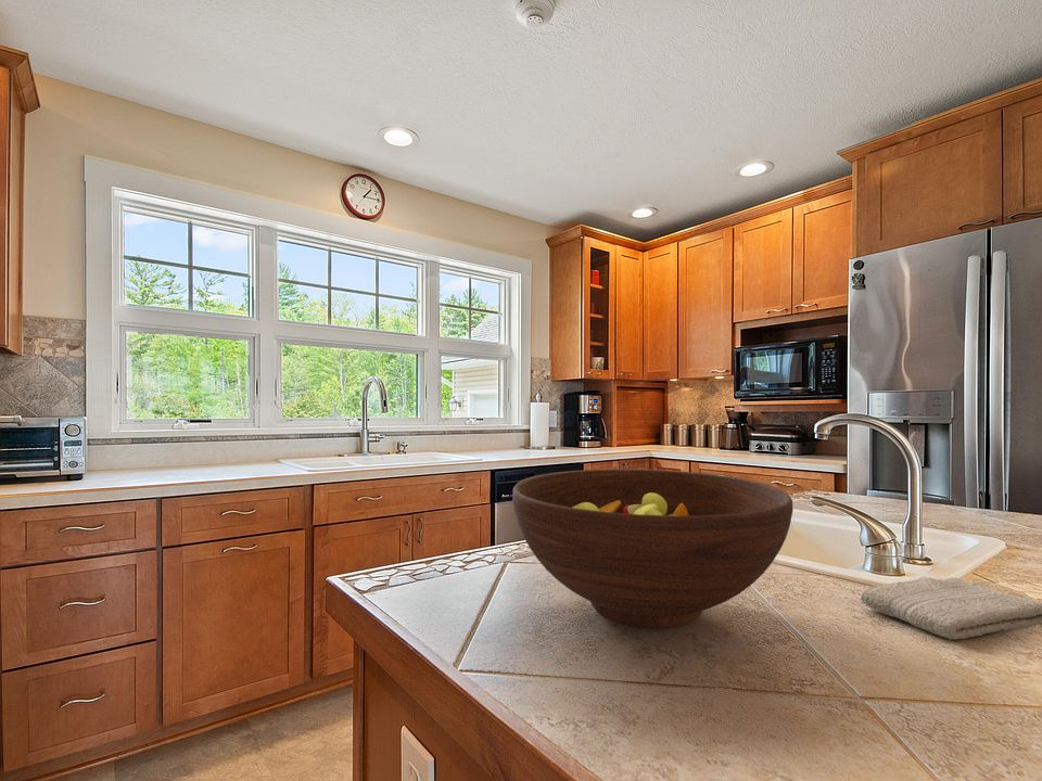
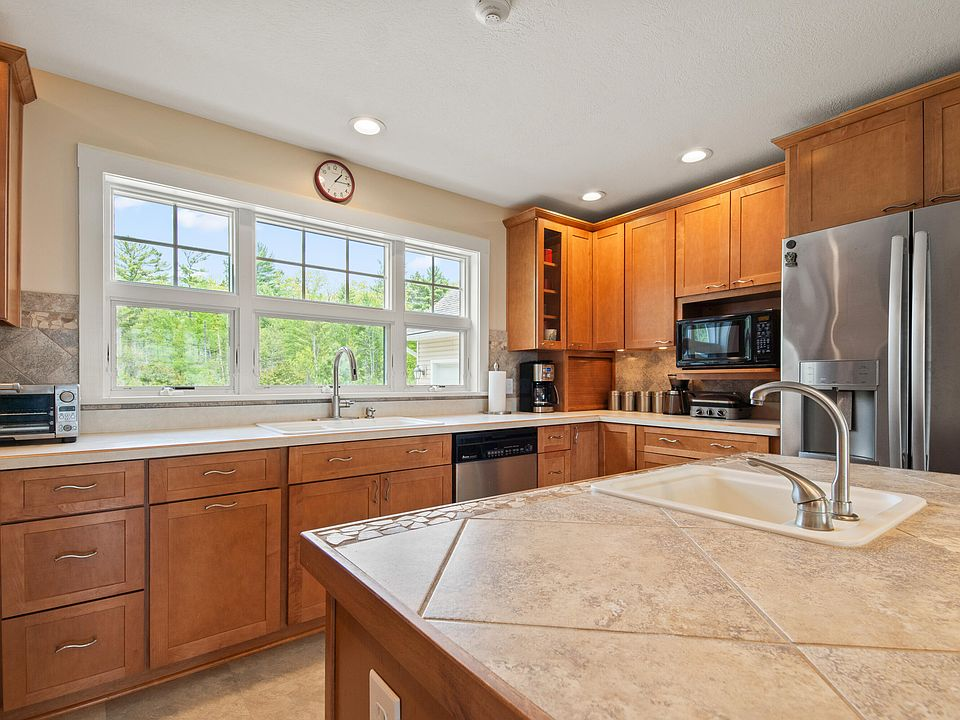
- washcloth (953, 604)
- fruit bowl (645, 549)
